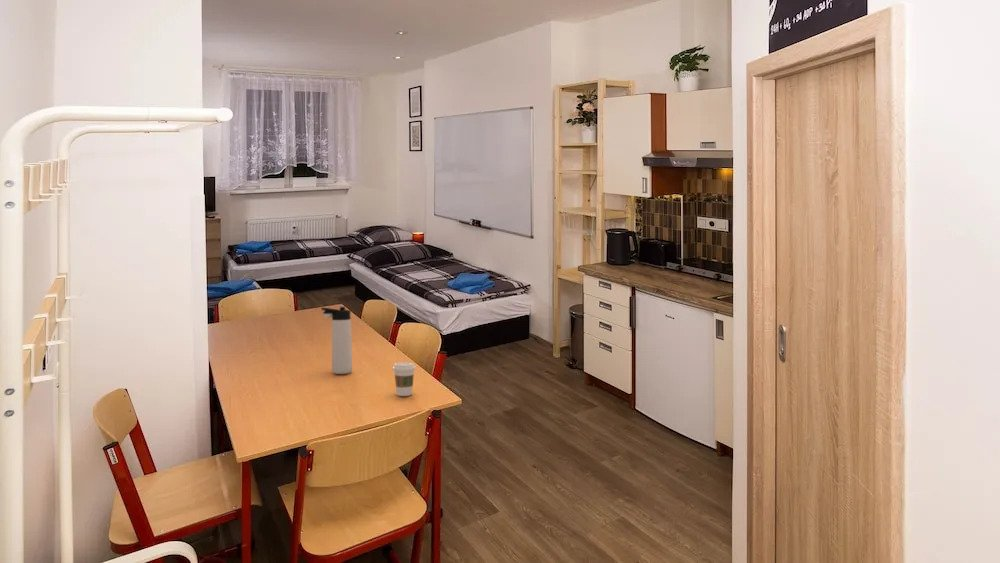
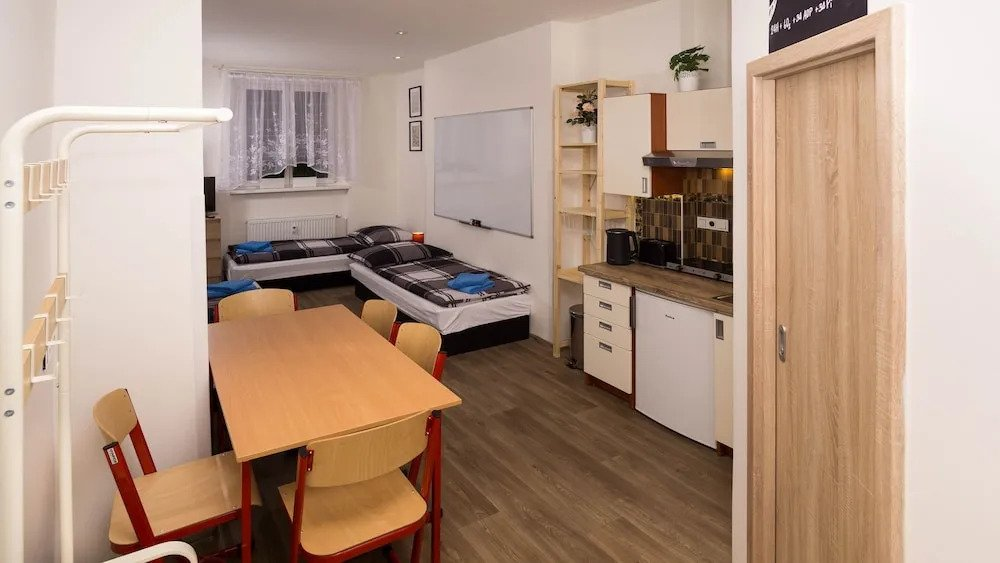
- thermos bottle (336, 340)
- coffee cup (404, 379)
